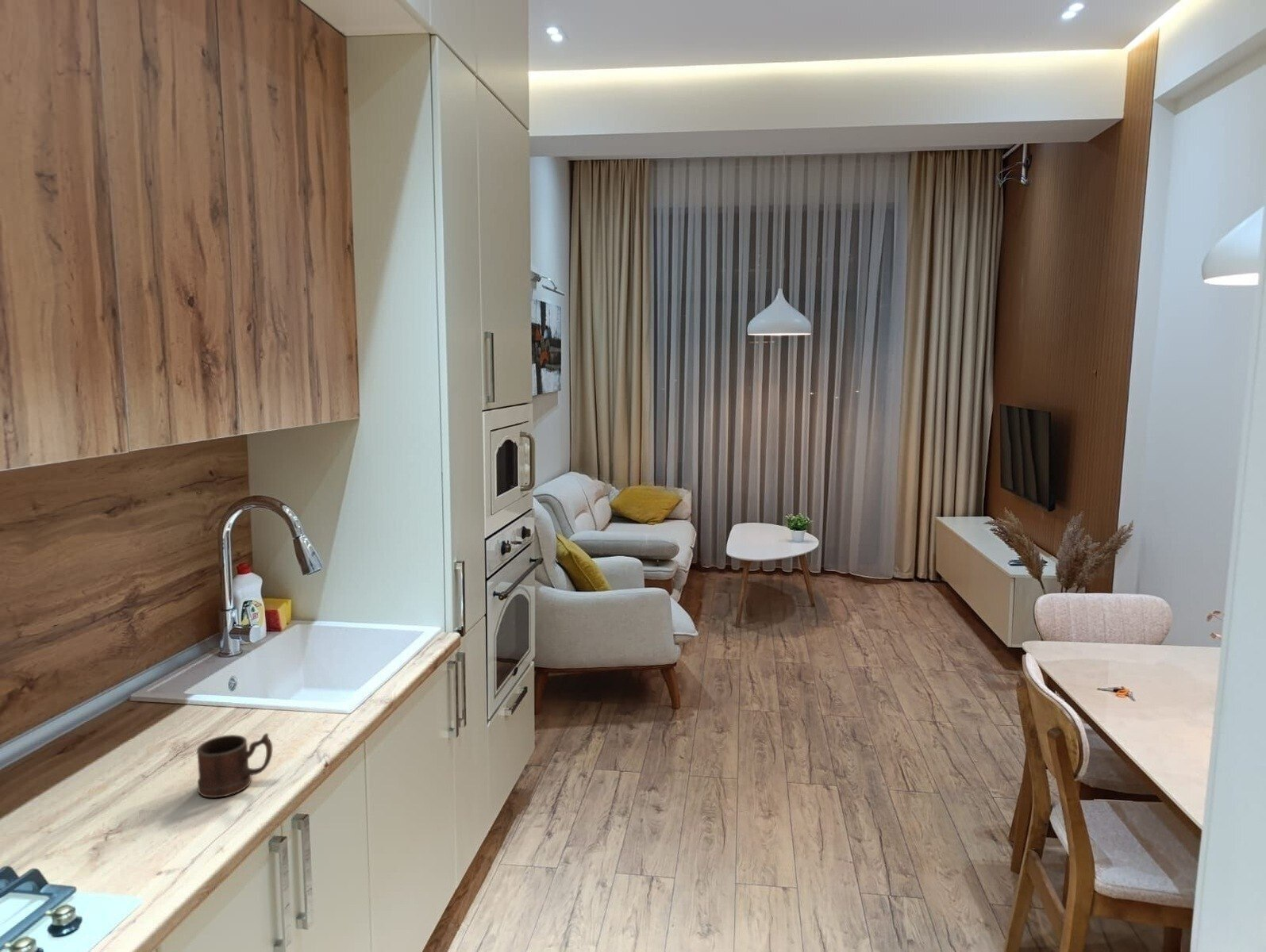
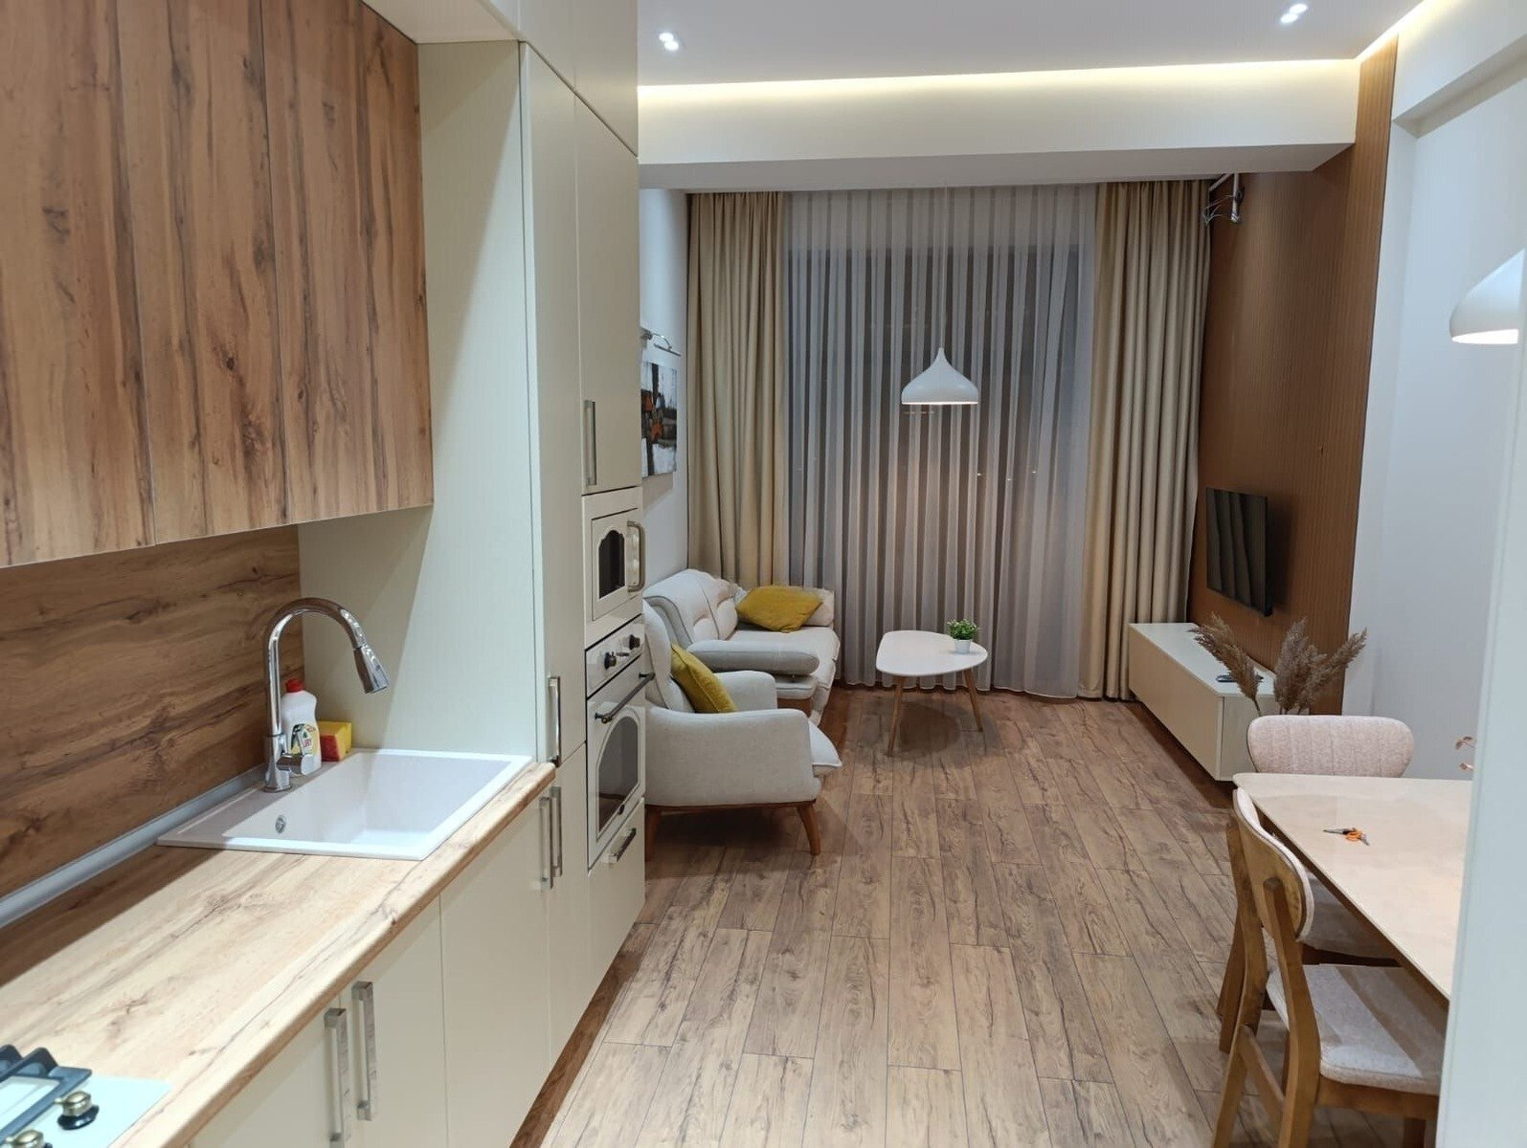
- mug (236, 759)
